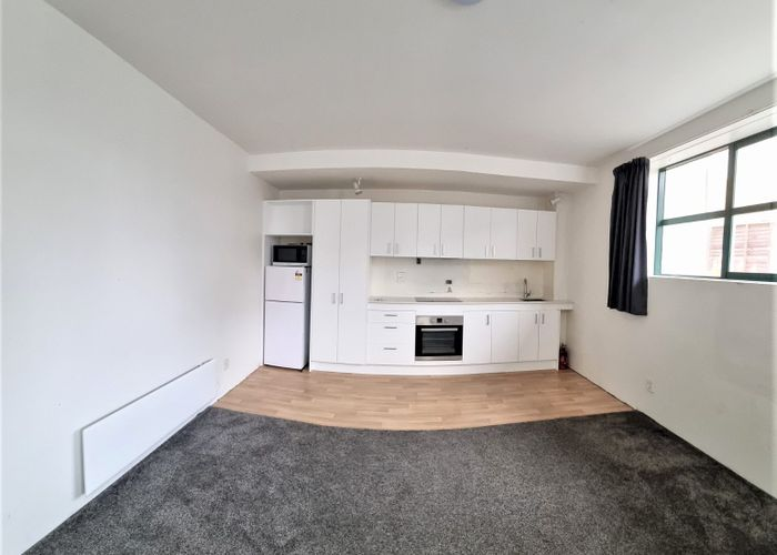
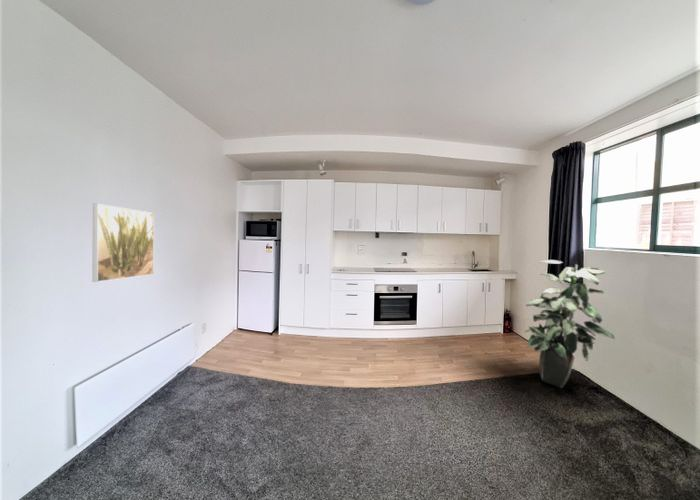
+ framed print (126, 243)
+ indoor plant (559, 321)
